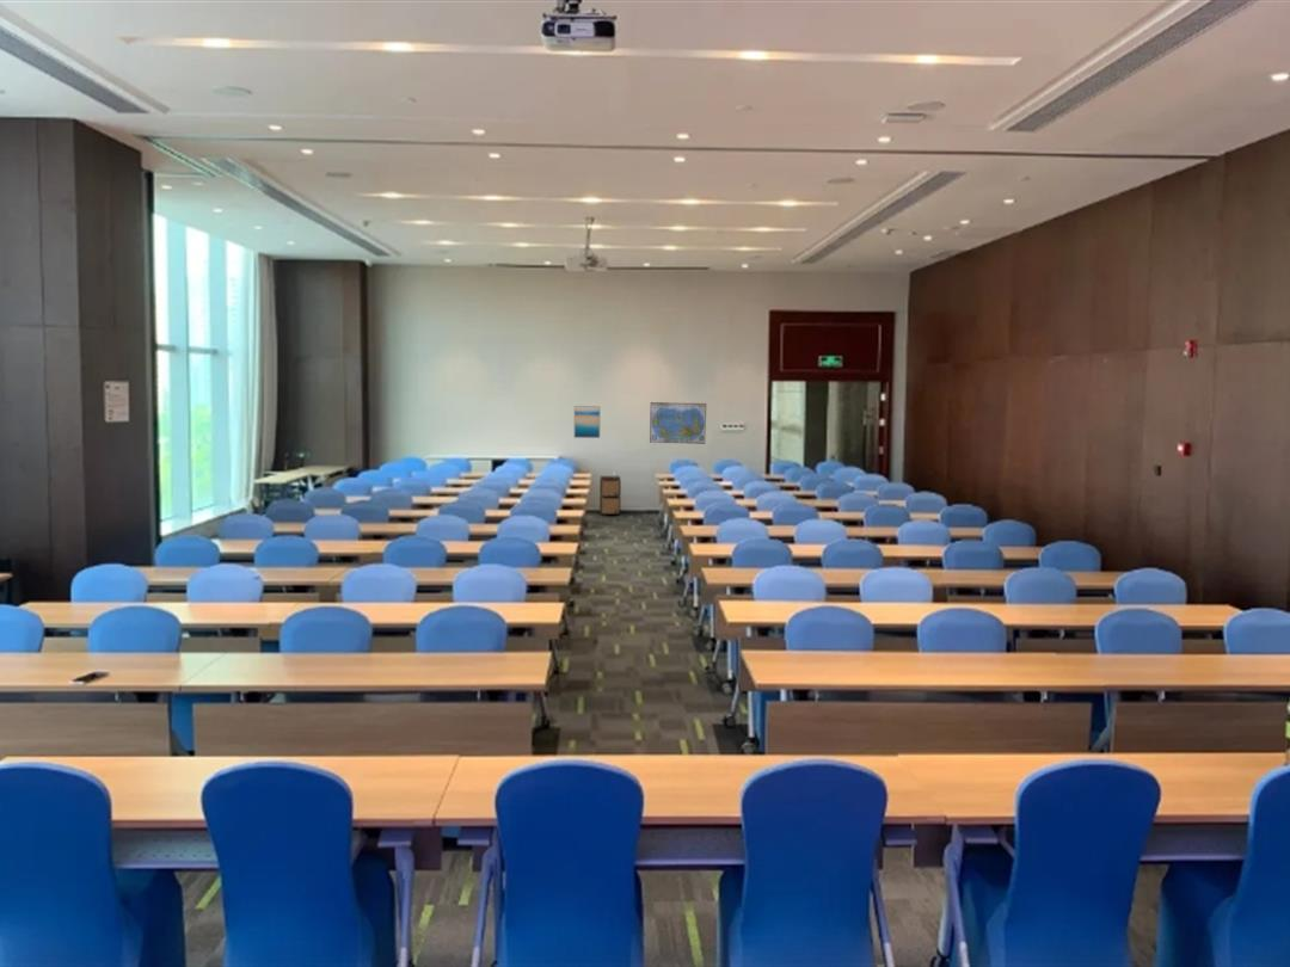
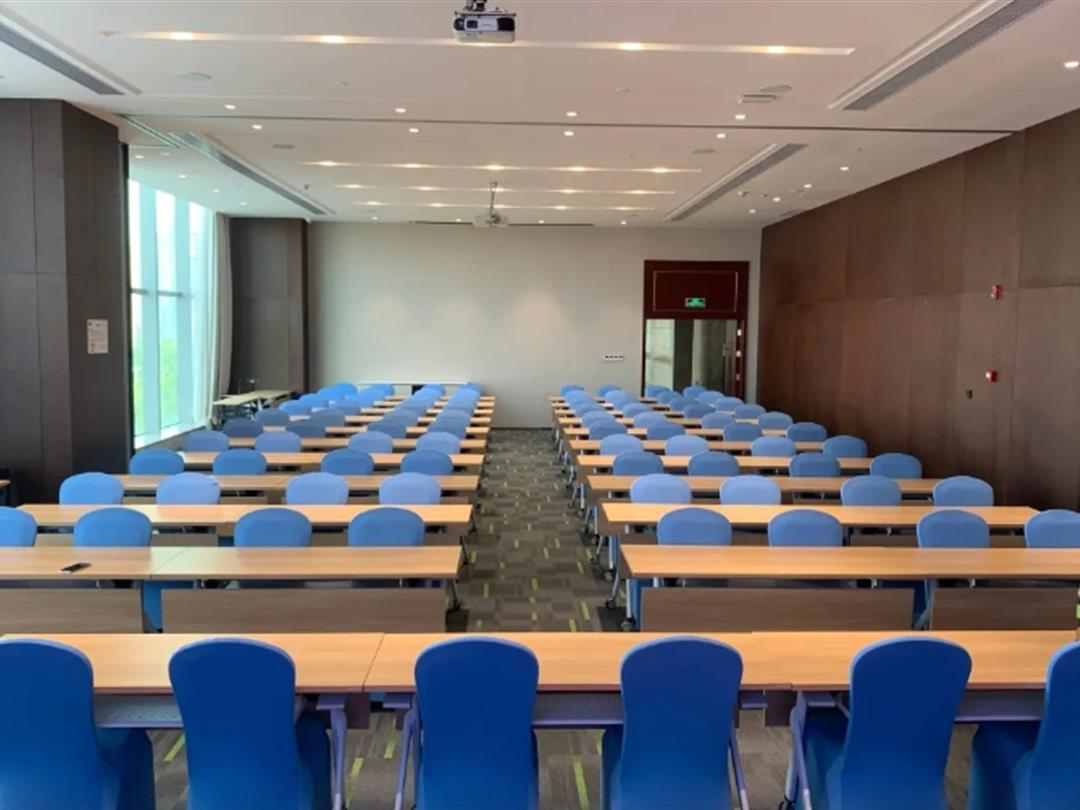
- wall art (586, 421)
- storage cabinet (609, 492)
- world map (677, 423)
